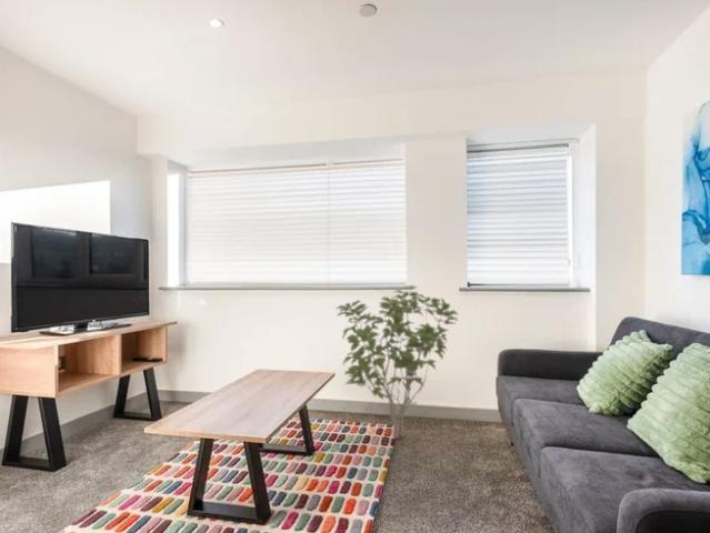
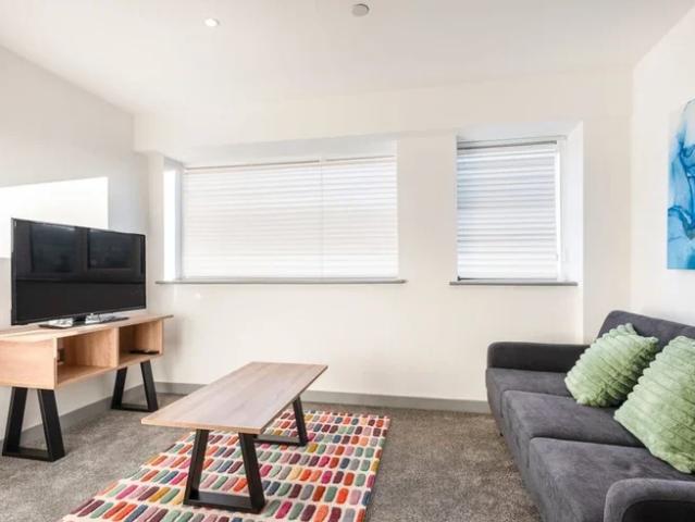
- shrub (398, 363)
